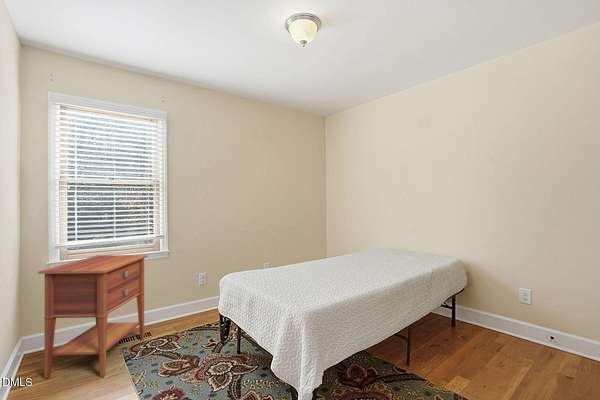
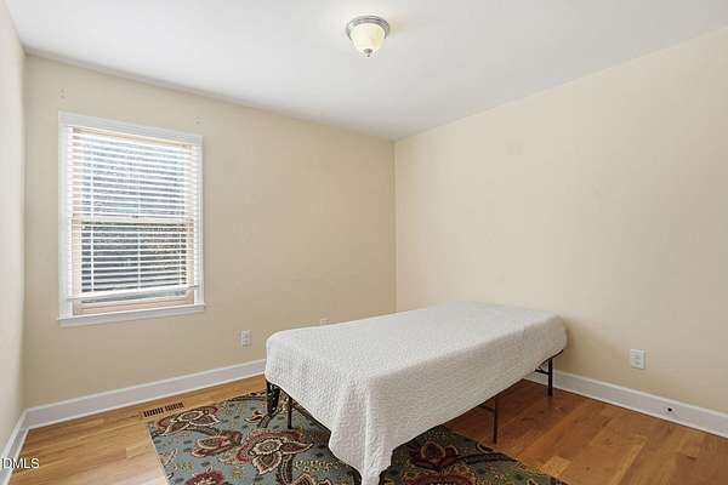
- nightstand (100, 309)
